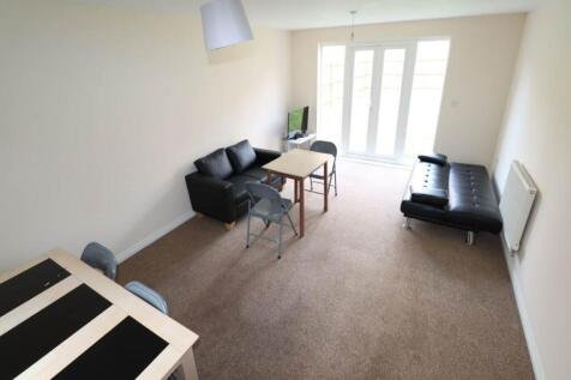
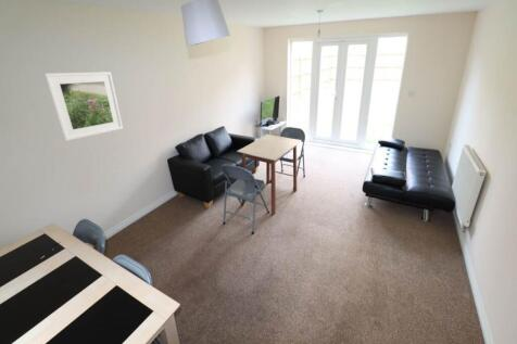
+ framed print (88, 104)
